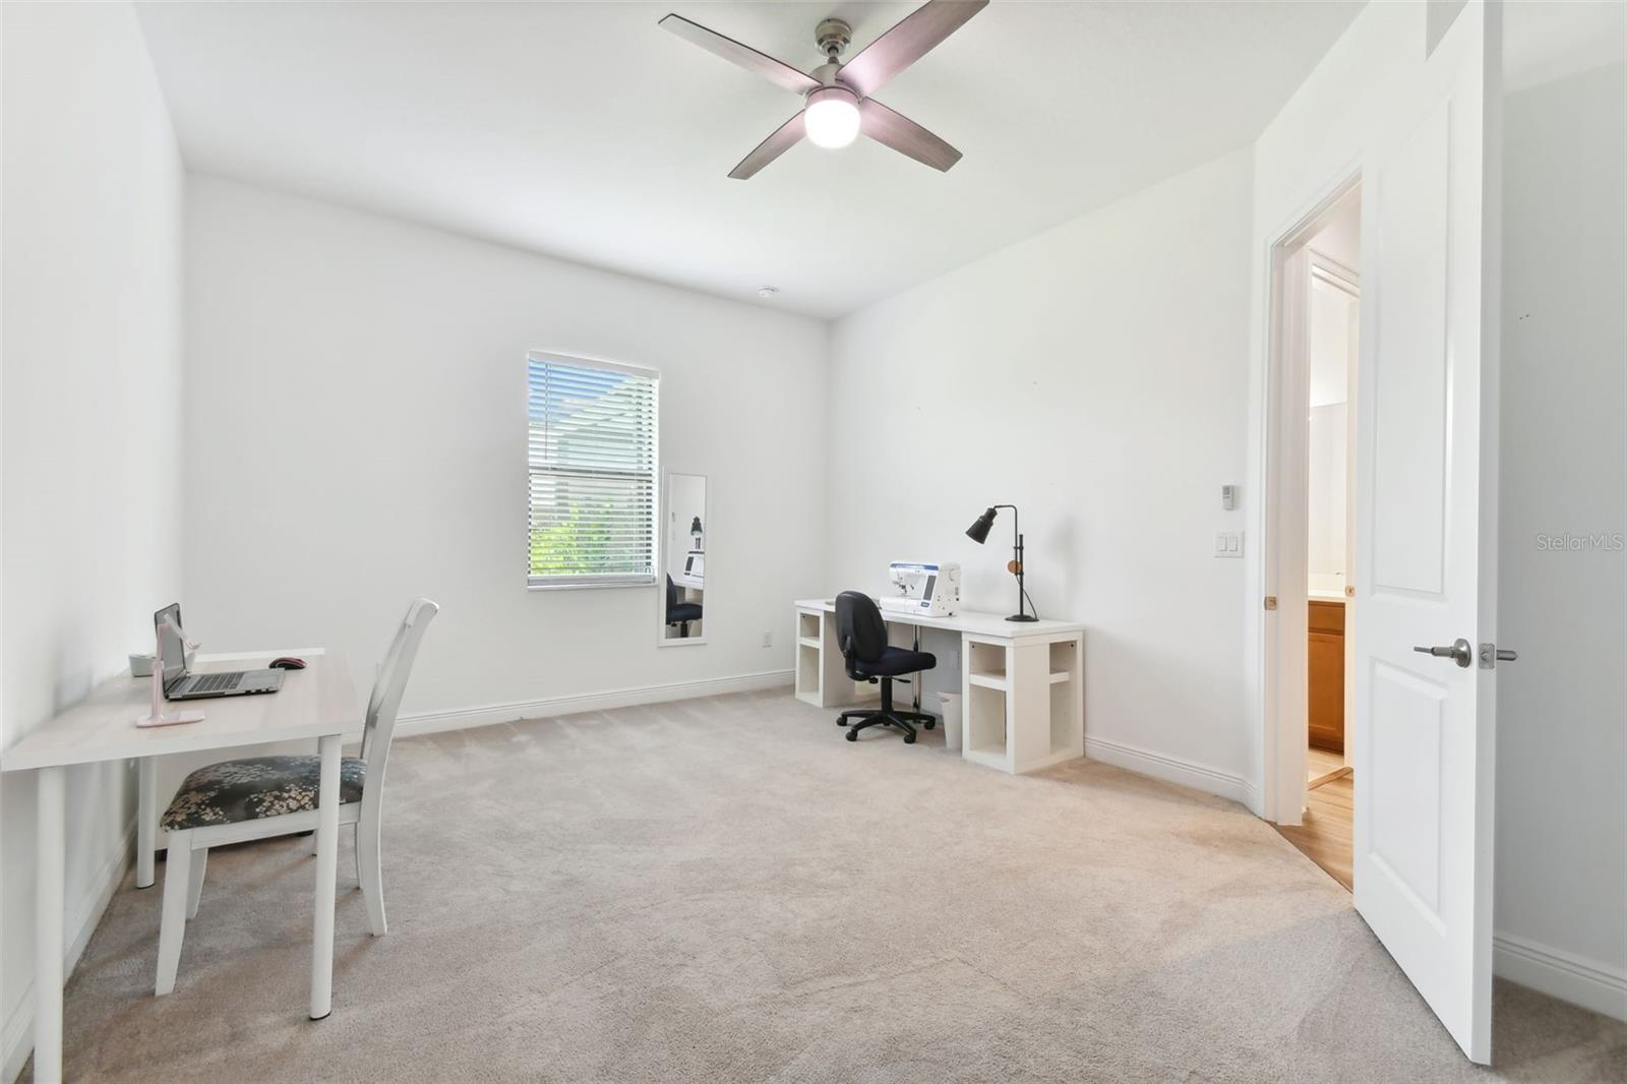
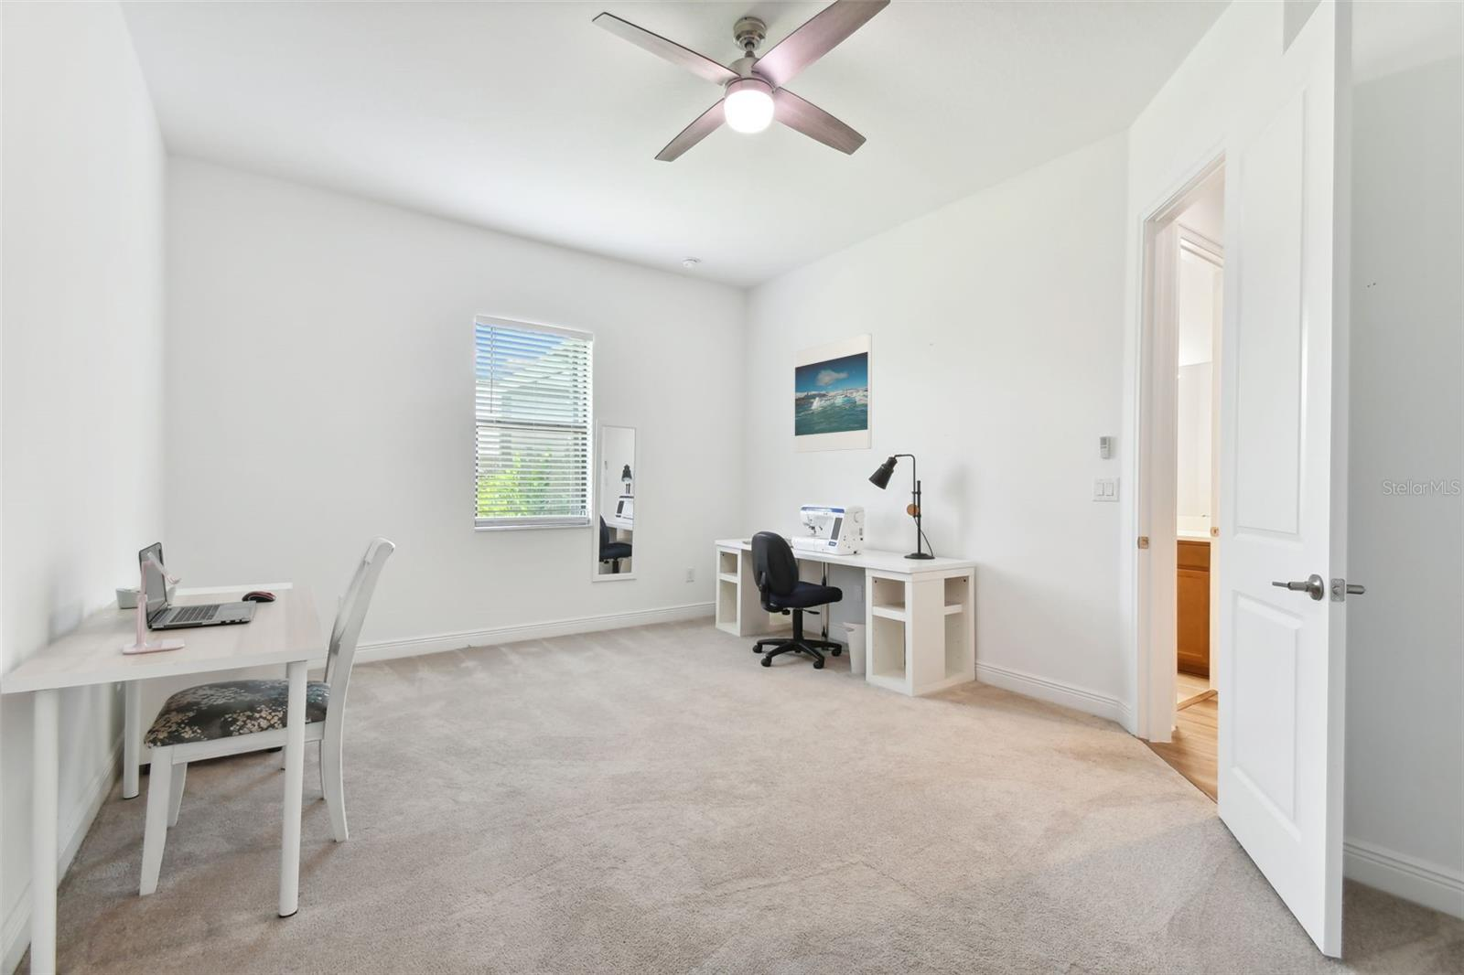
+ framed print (829, 397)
